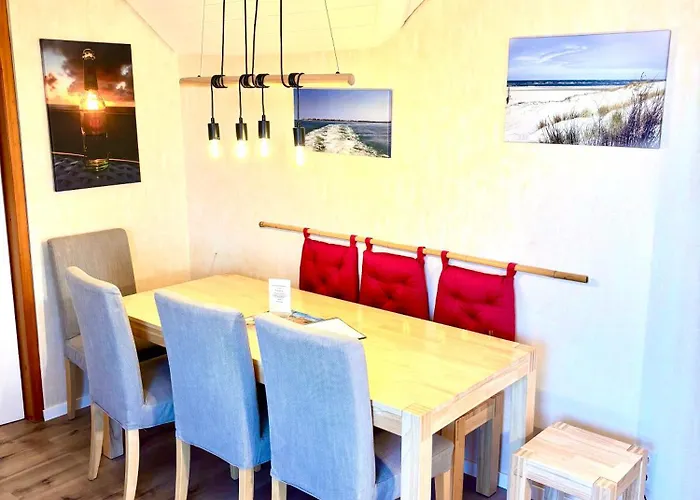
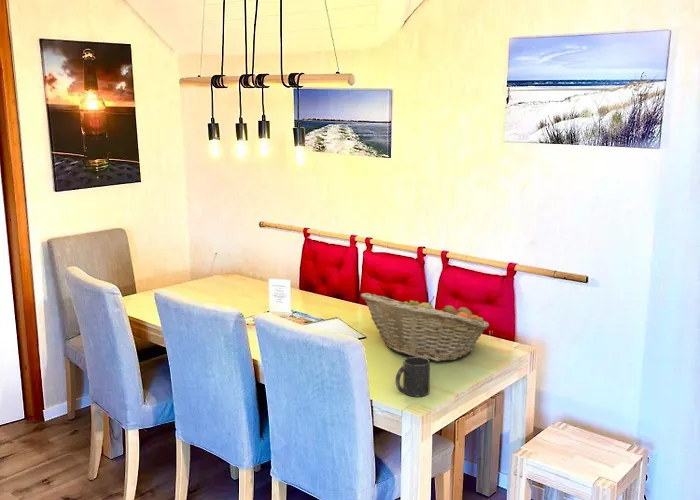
+ fruit basket (423, 320)
+ mug (411, 377)
